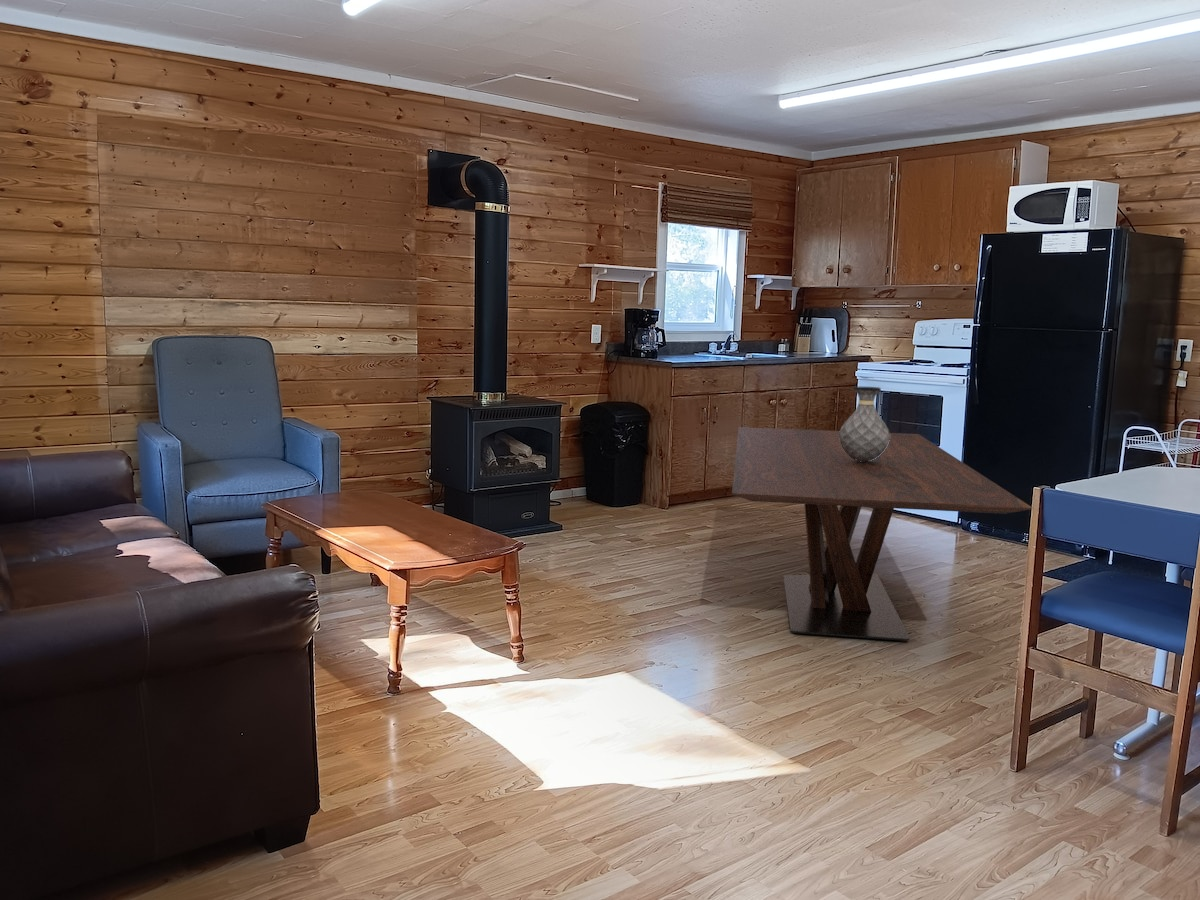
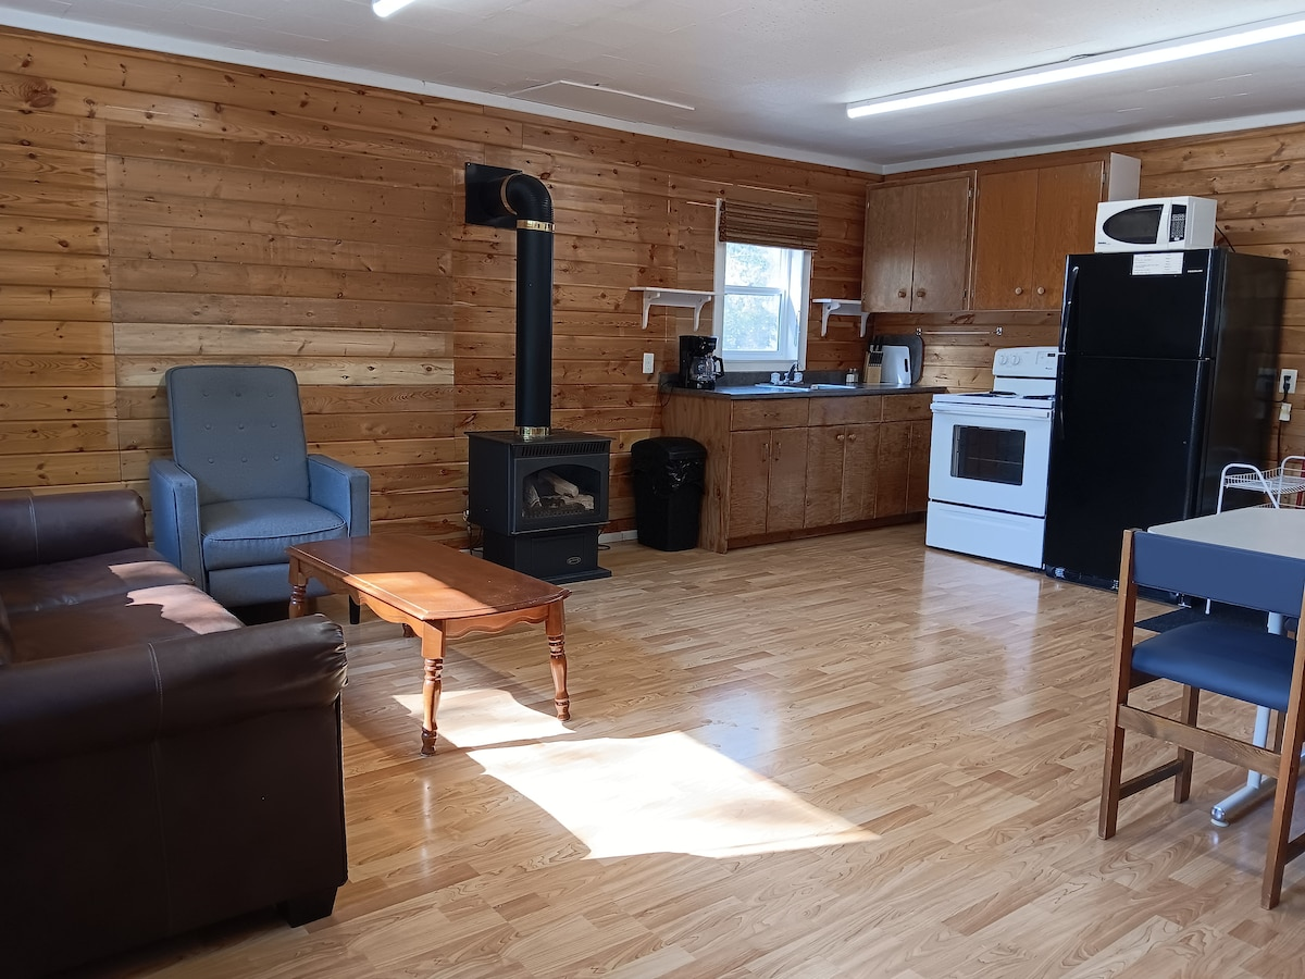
- dining table (842, 529)
- vase (865, 424)
